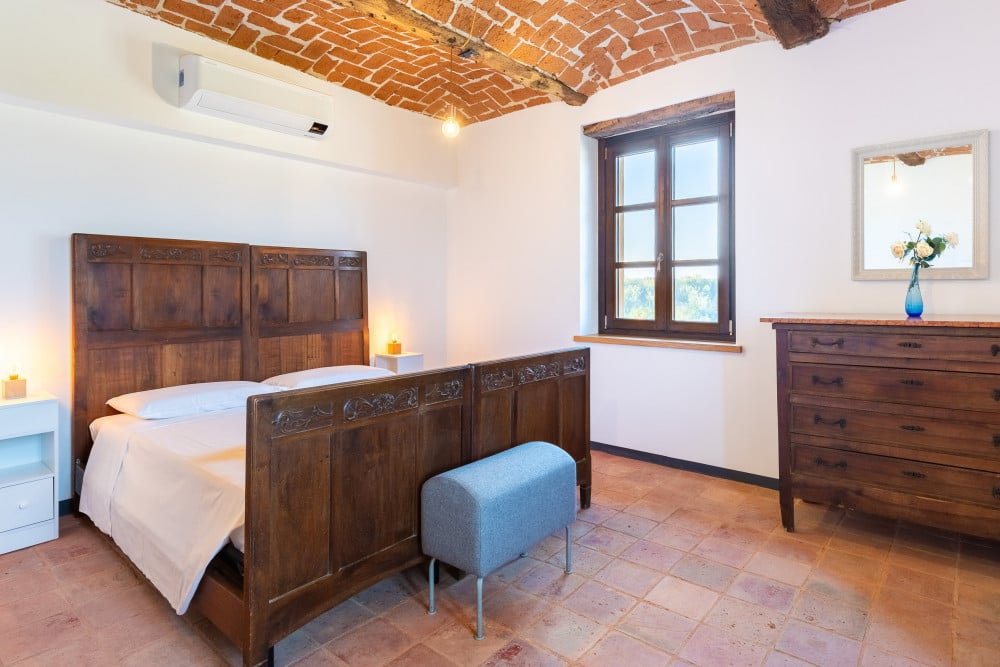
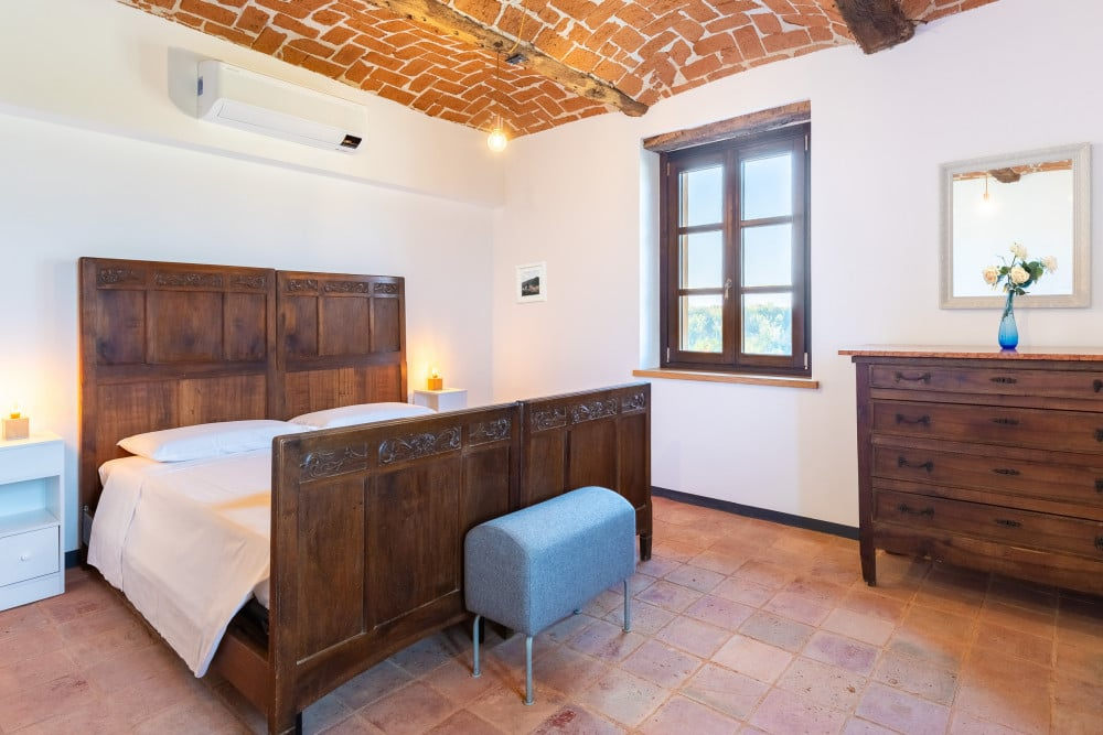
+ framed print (531, 283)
